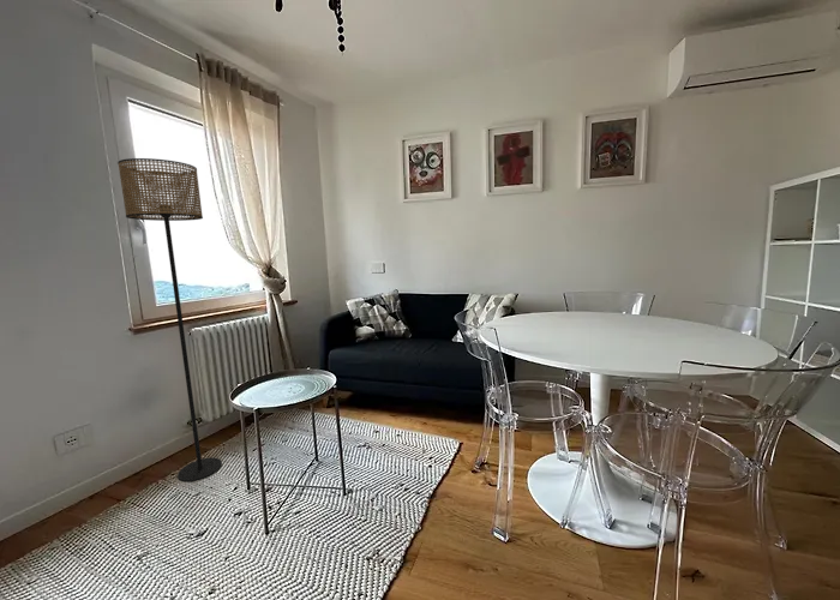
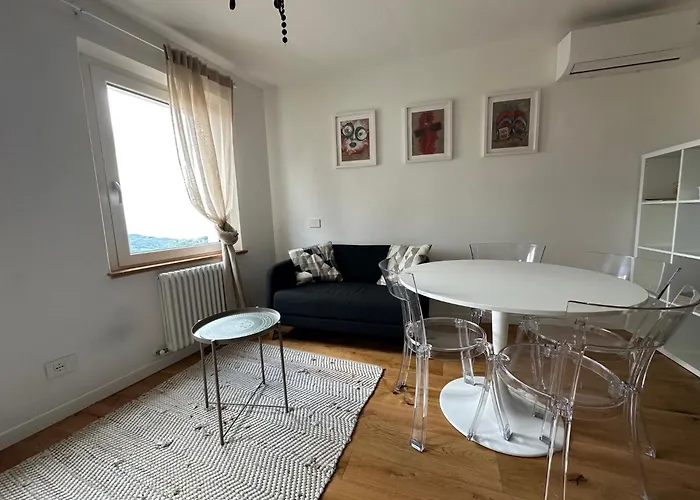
- floor lamp (180, 326)
